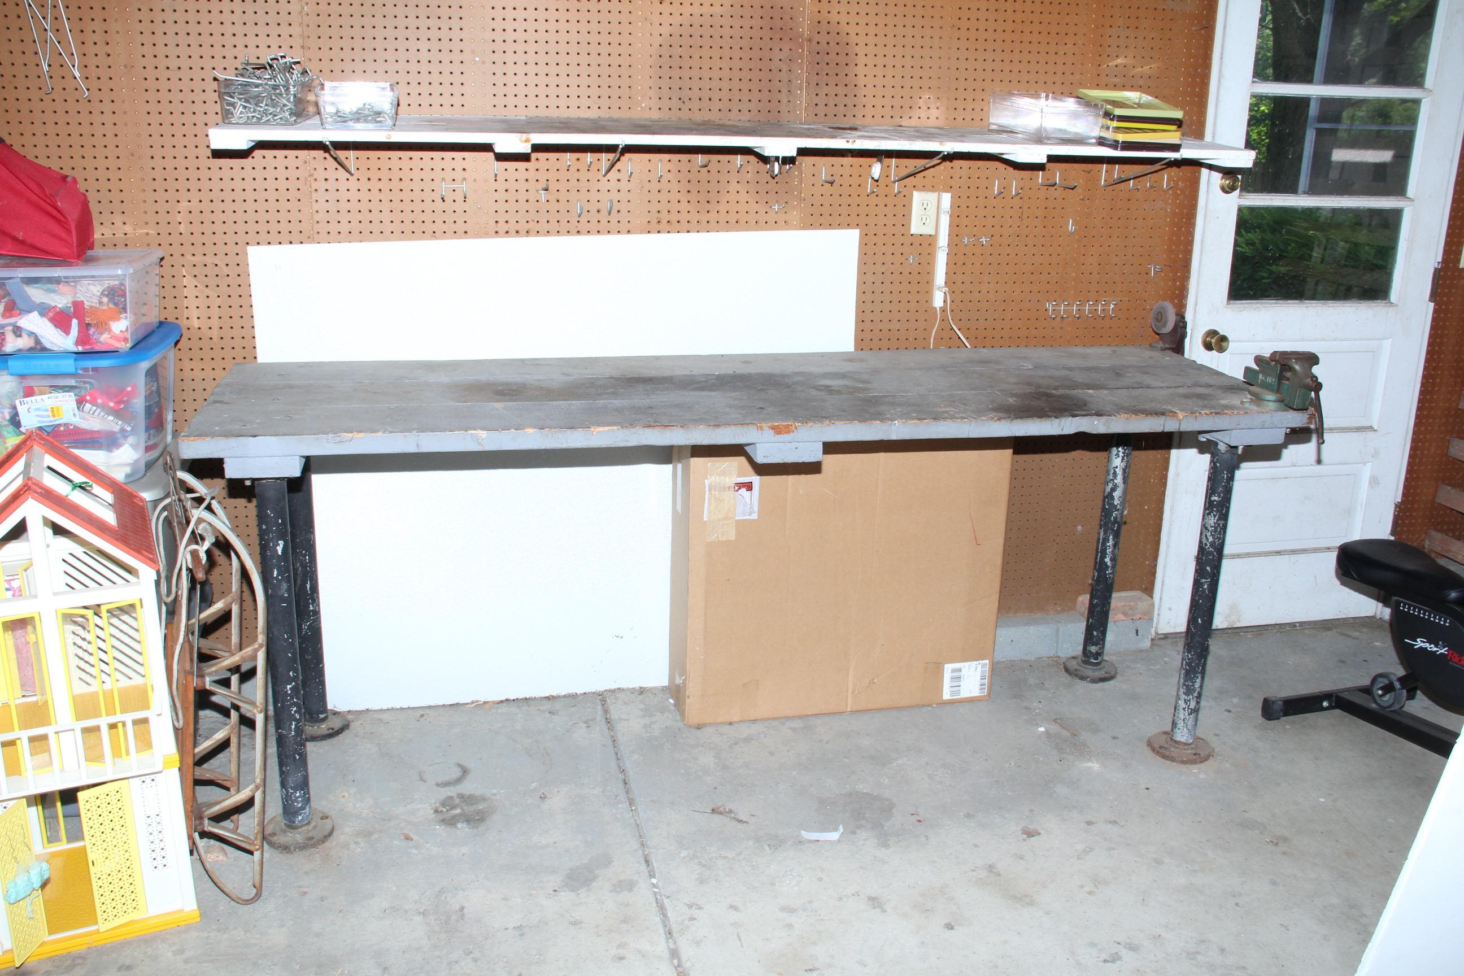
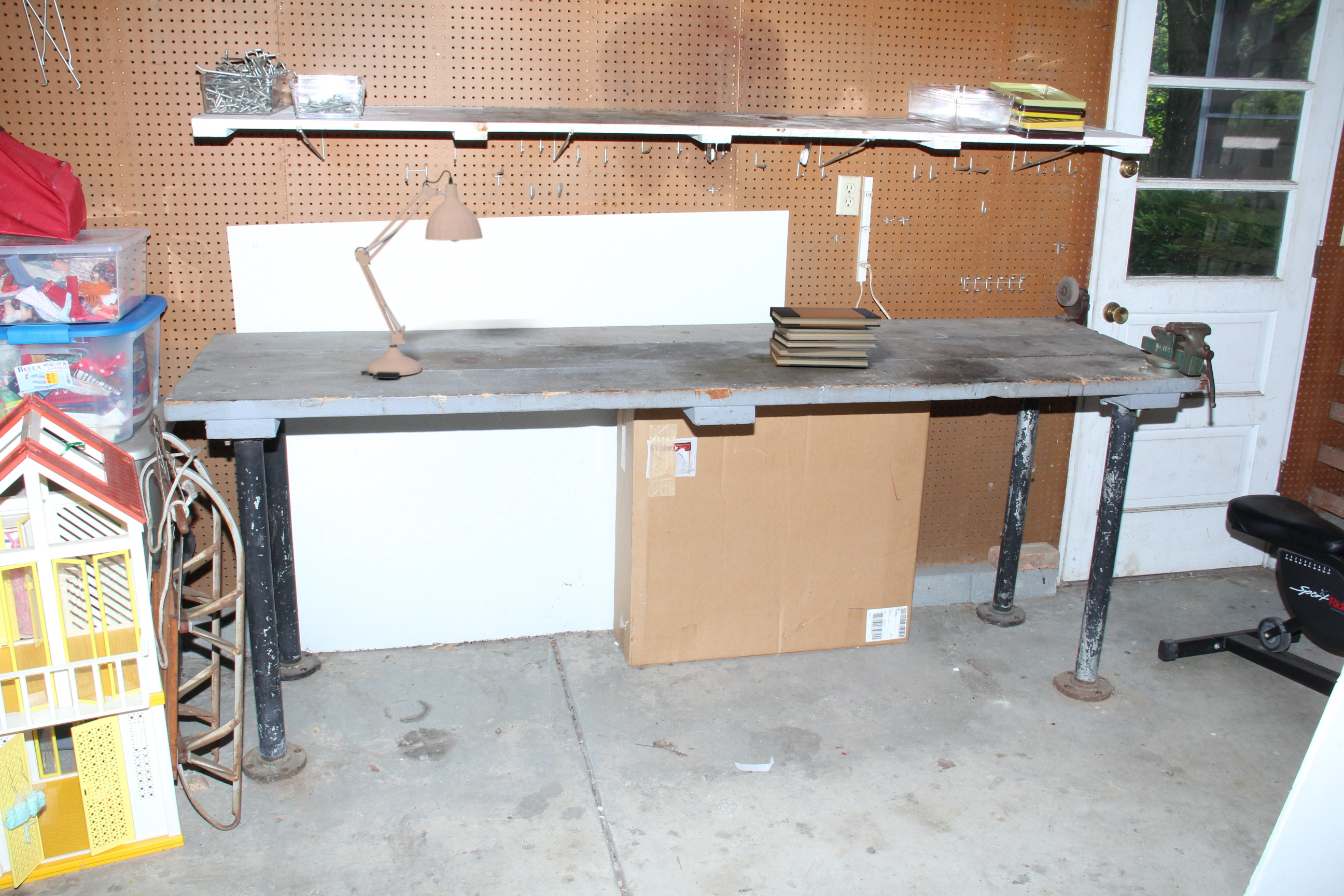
+ book stack (822, 337)
+ desk lamp (426, 239)
